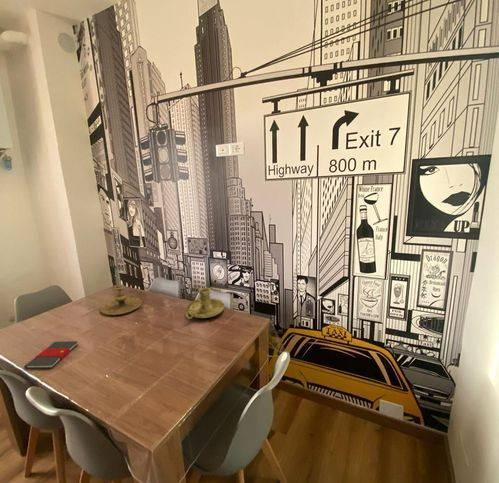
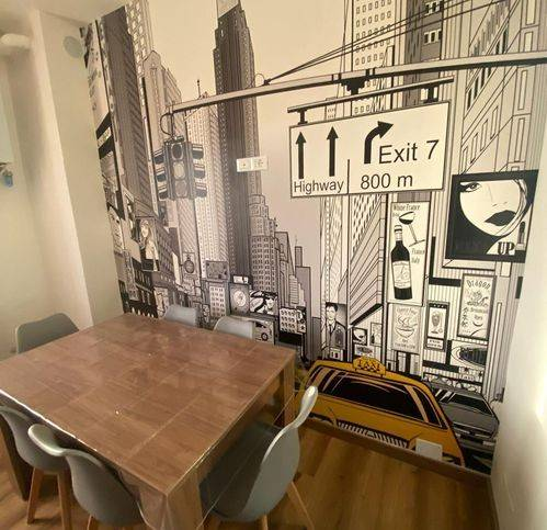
- book (52, 353)
- candle holder (119, 287)
- candle holder (202, 302)
